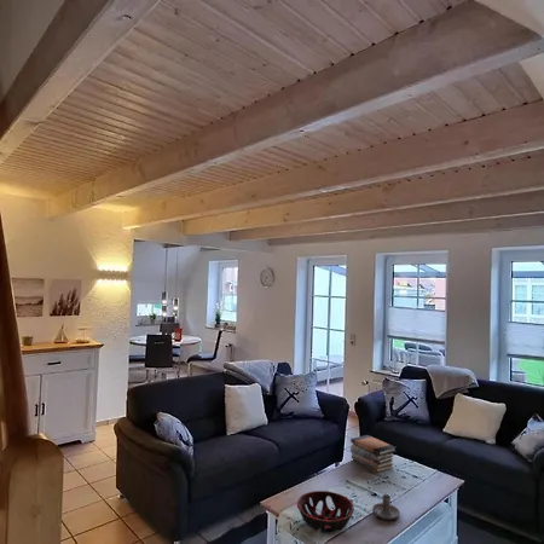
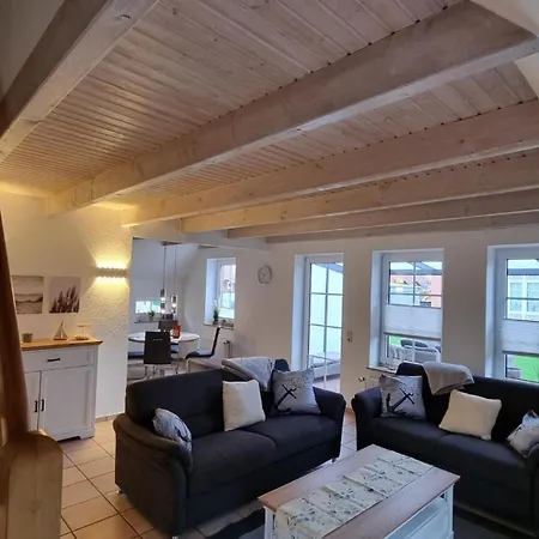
- book stack (371, 452)
- candle holder (383, 507)
- decorative bowl (324, 513)
